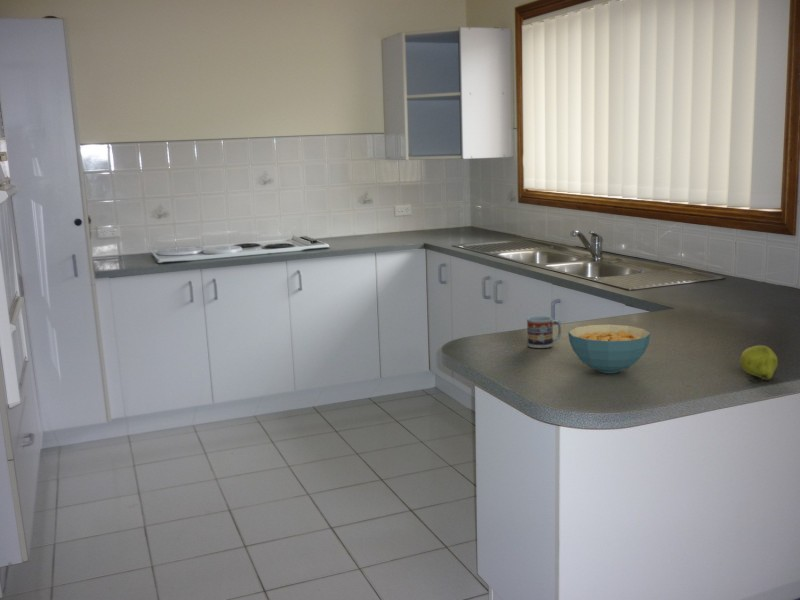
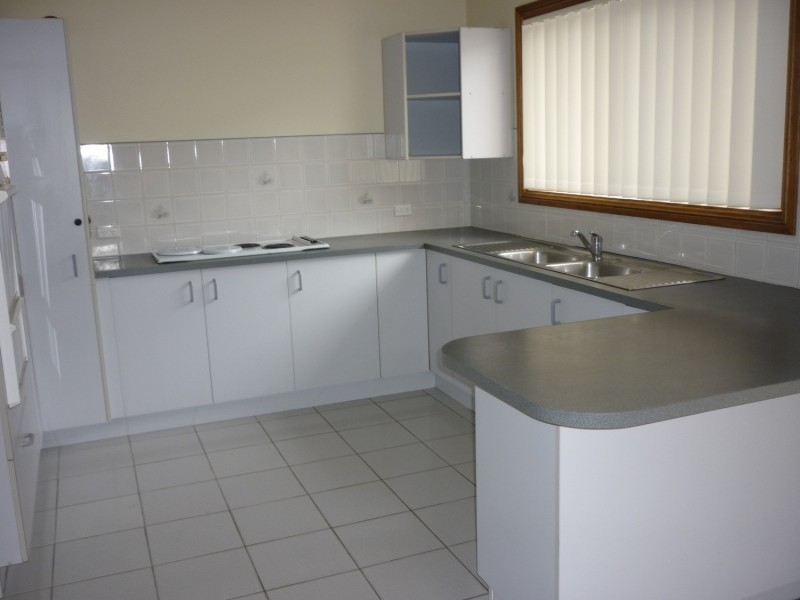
- fruit (759, 361)
- cup (544, 331)
- cereal bowl (608, 351)
